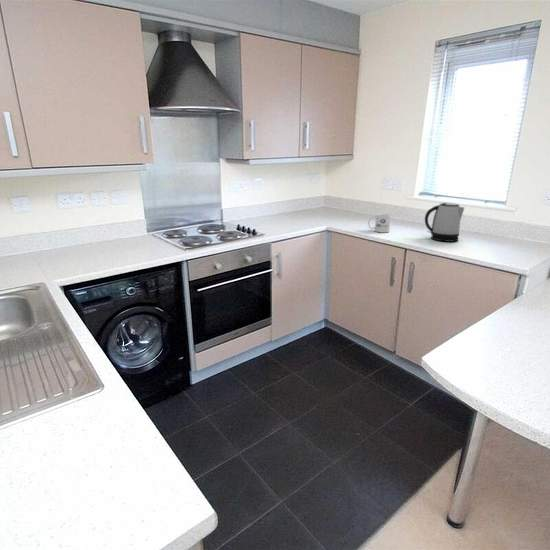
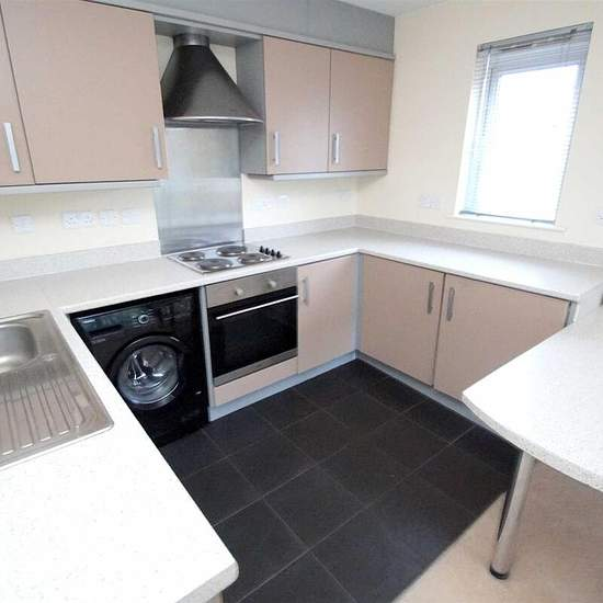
- mug (380, 222)
- kettle (443, 221)
